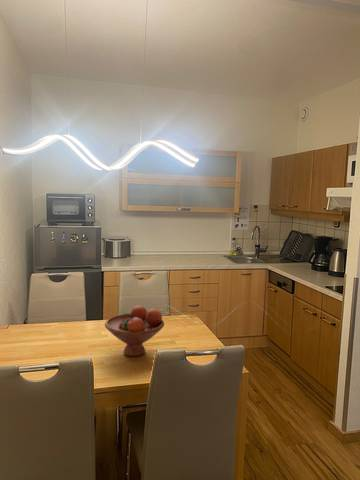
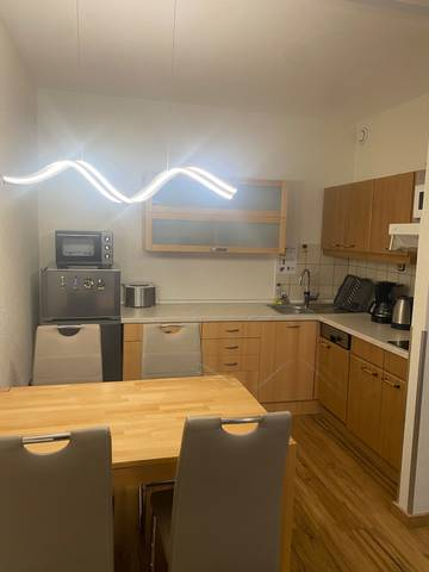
- fruit bowl (134, 331)
